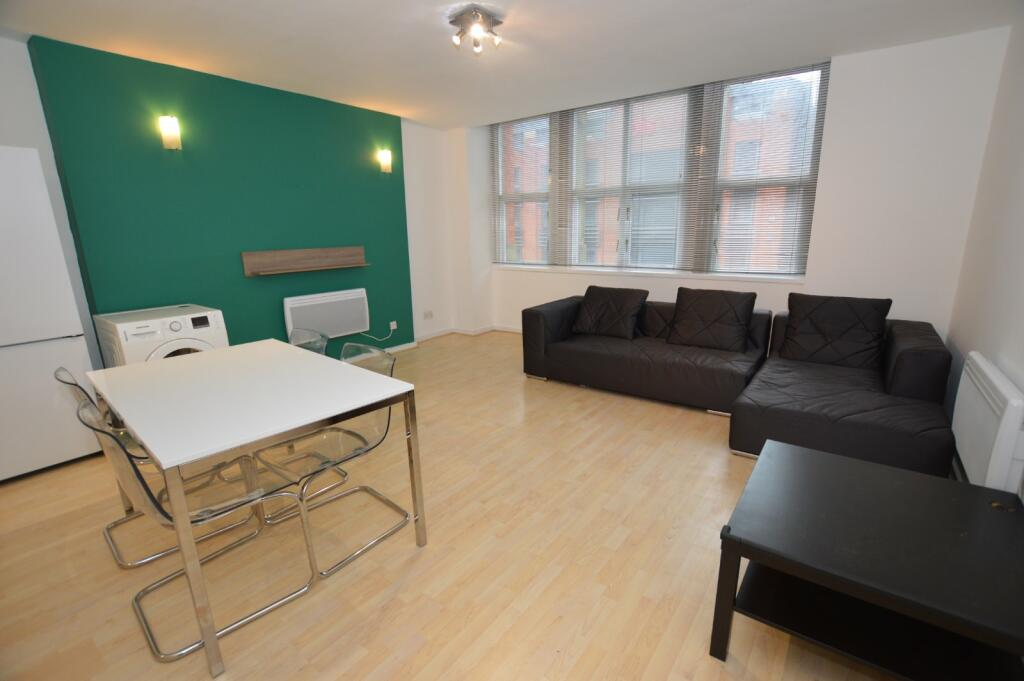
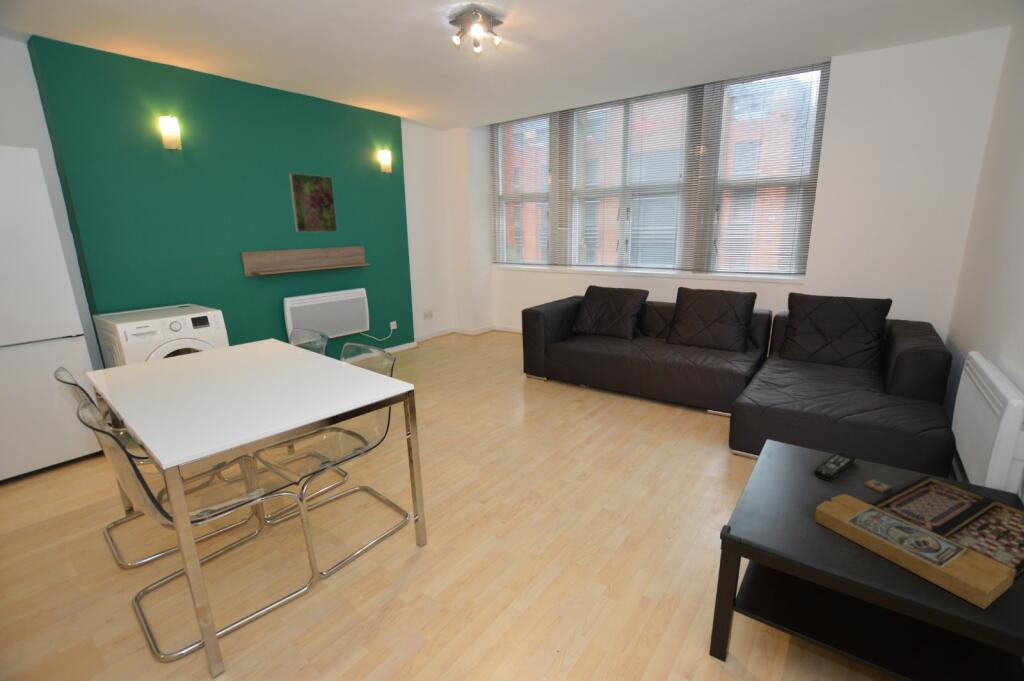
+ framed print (314, 203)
+ remote control (835, 466)
+ board game (931, 517)
